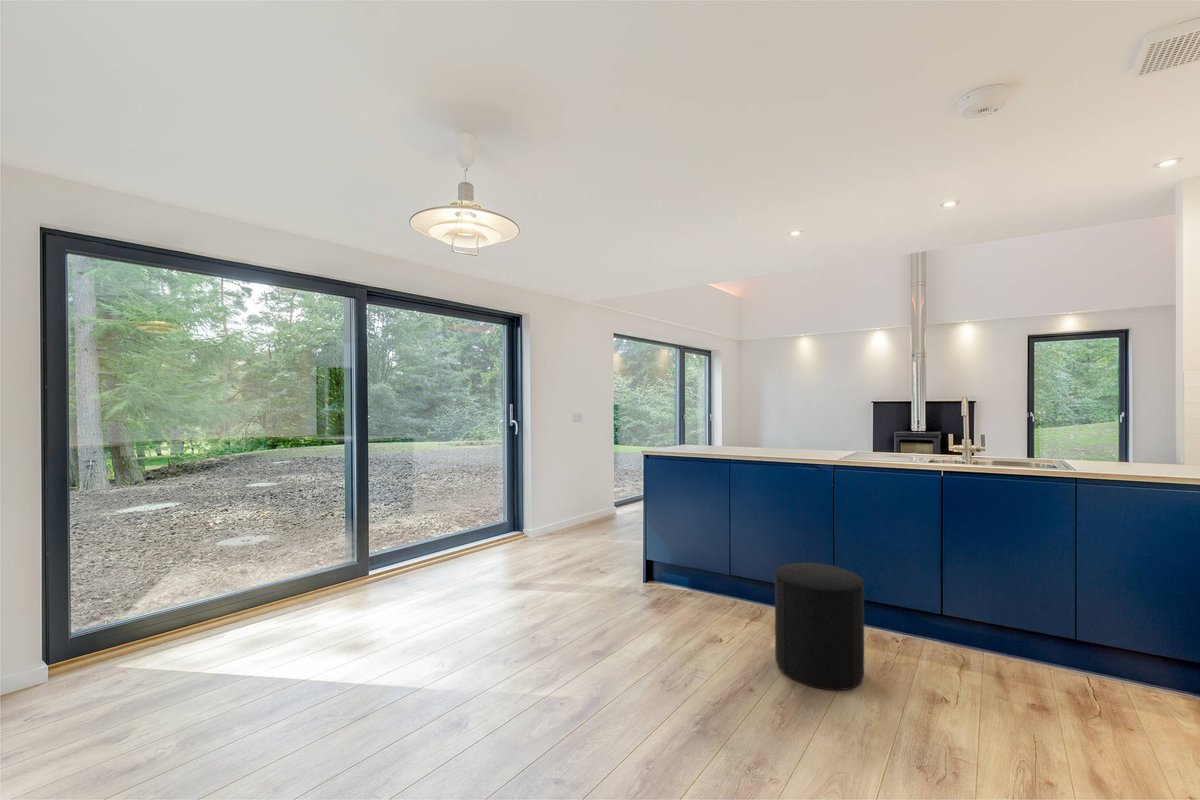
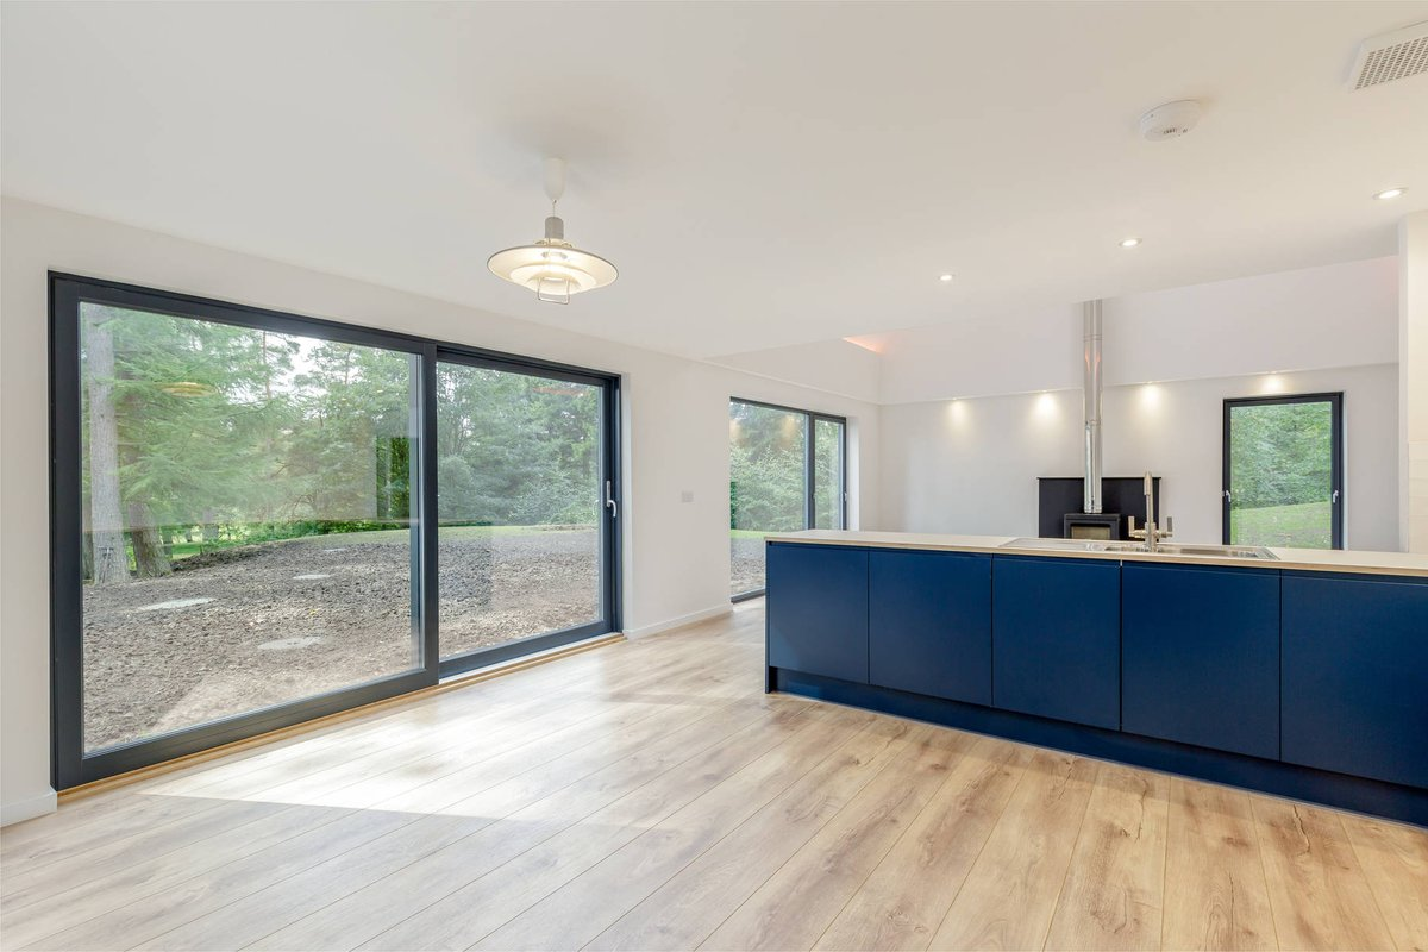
- stool (818, 620)
